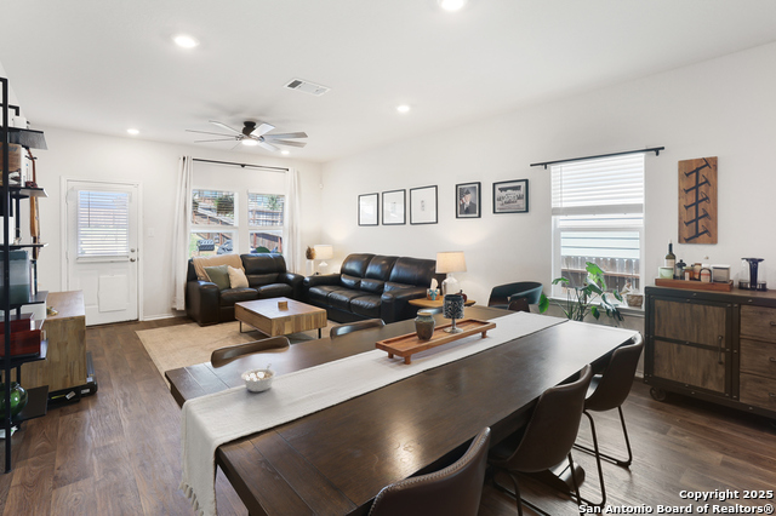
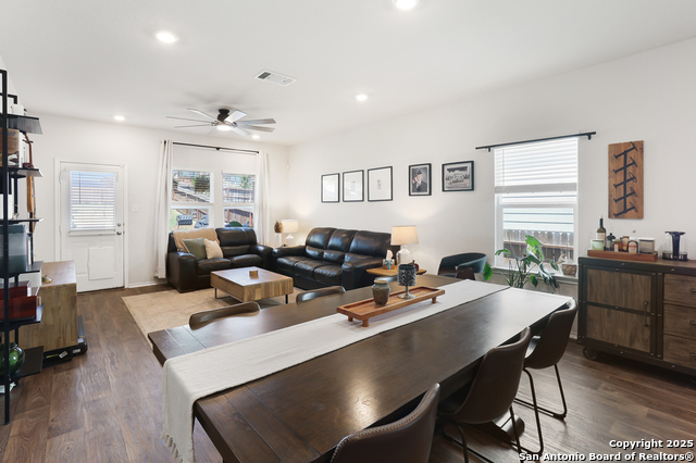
- legume (258, 378)
